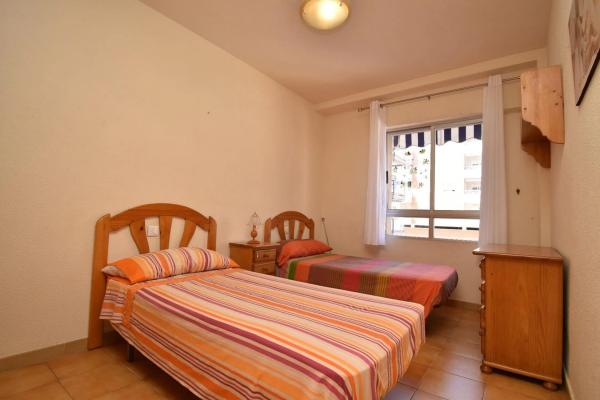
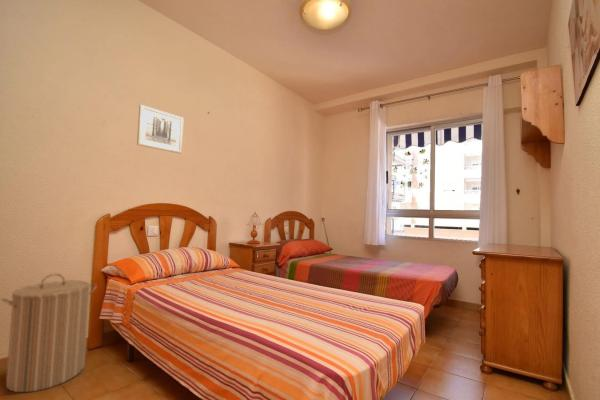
+ laundry hamper (51, 323)
+ wall art (161, 130)
